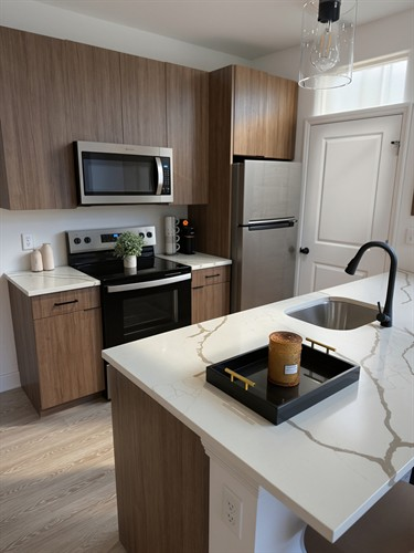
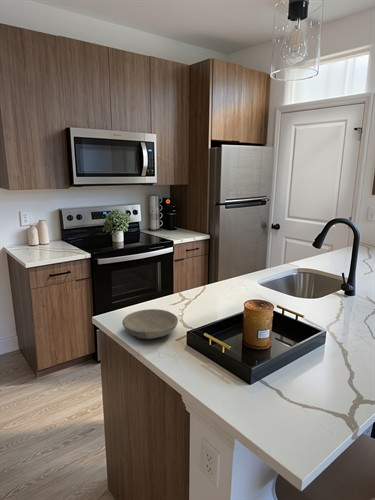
+ bowl (150, 325)
